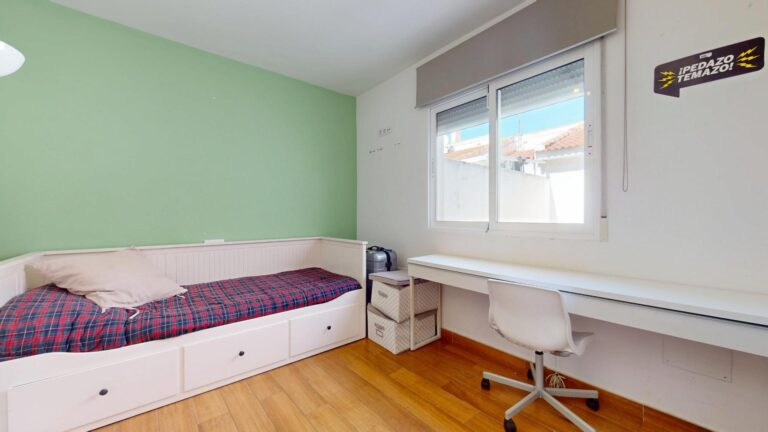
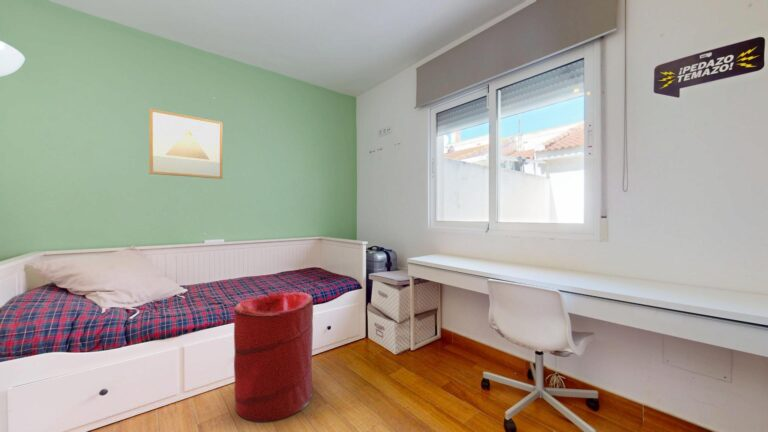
+ laundry hamper (275, 346)
+ wall art (188, 146)
